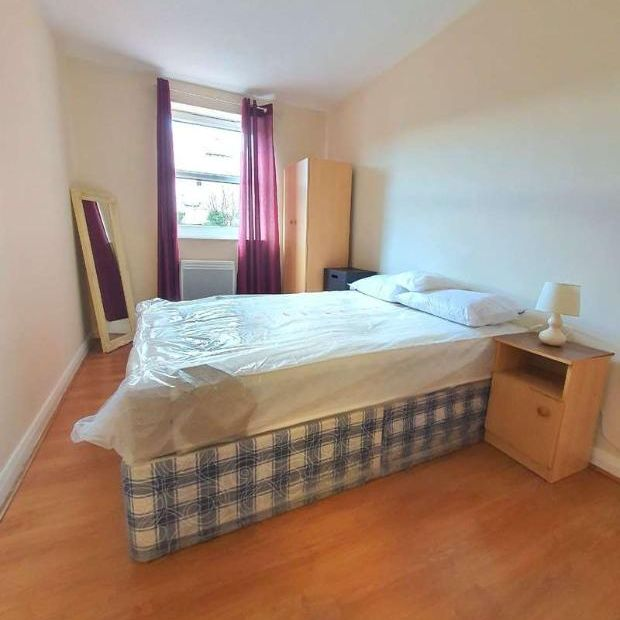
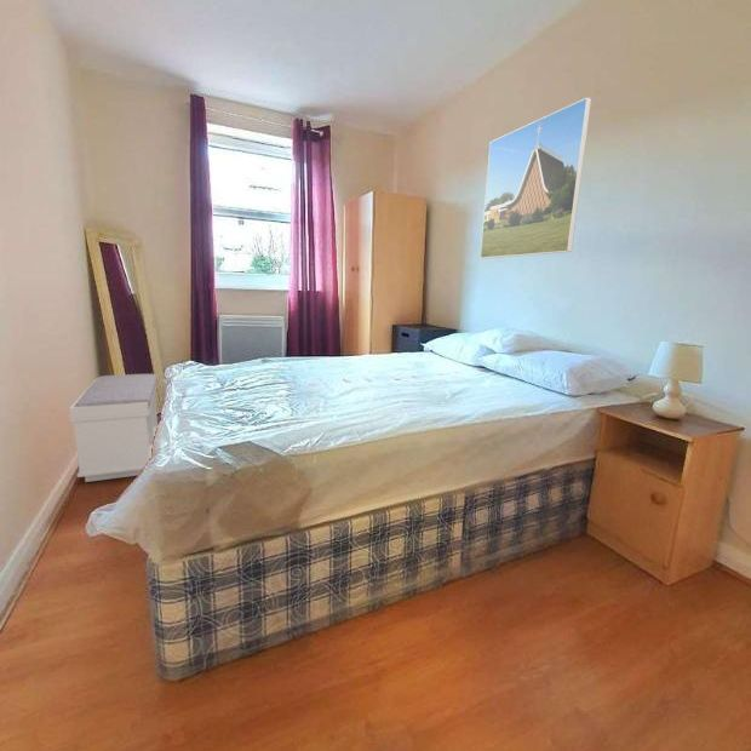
+ bench (122, 420)
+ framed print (526, 190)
